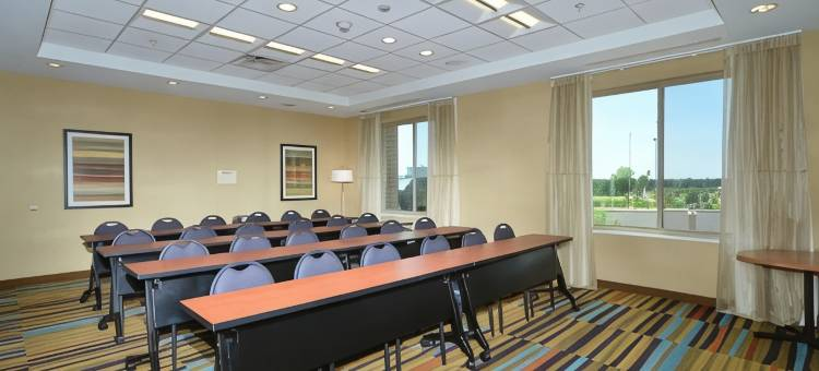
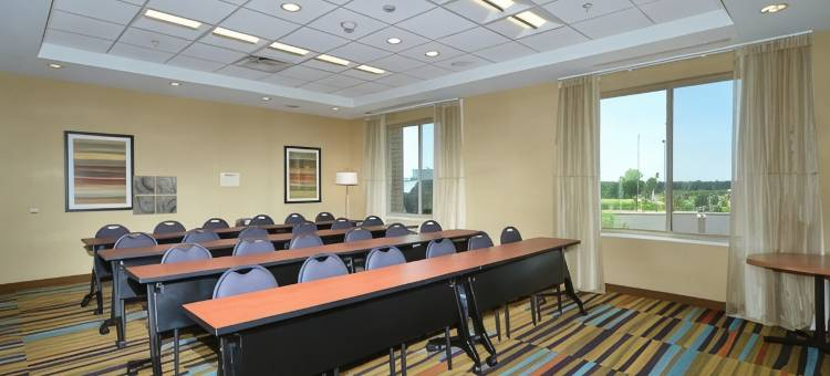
+ wall art (156, 194)
